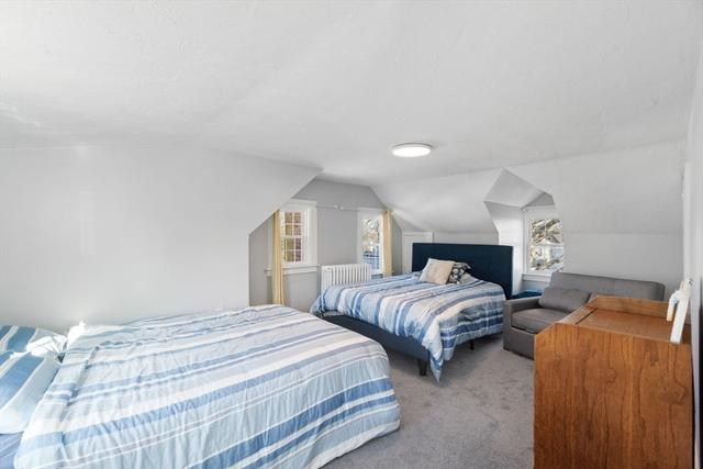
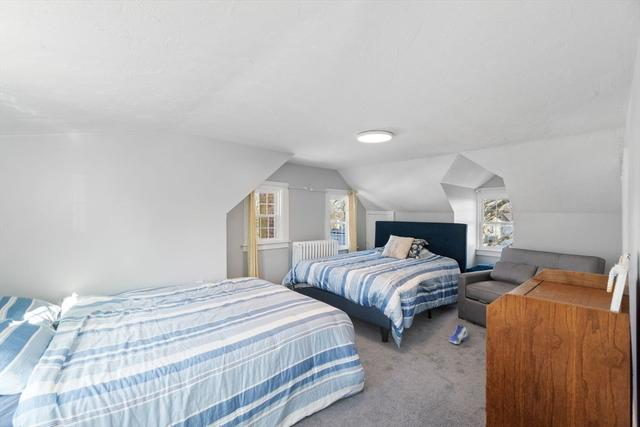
+ sneaker (458, 332)
